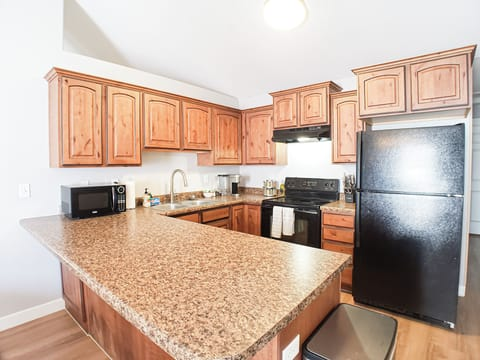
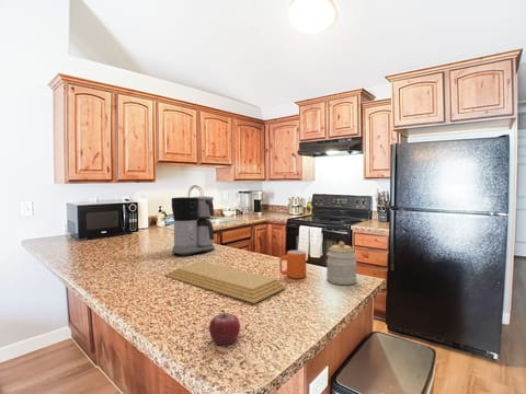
+ mug (294, 264)
+ coffee maker (195, 224)
+ fruit (225, 325)
+ jar (341, 260)
+ cutting board (220, 278)
